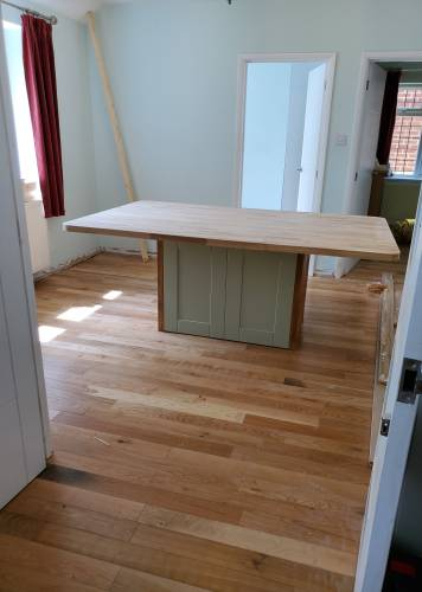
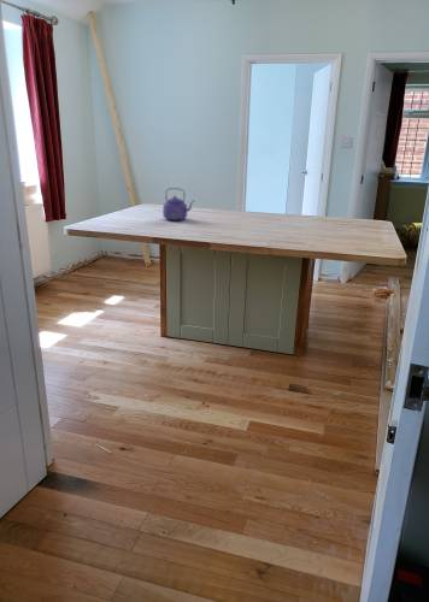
+ kettle (178, 203)
